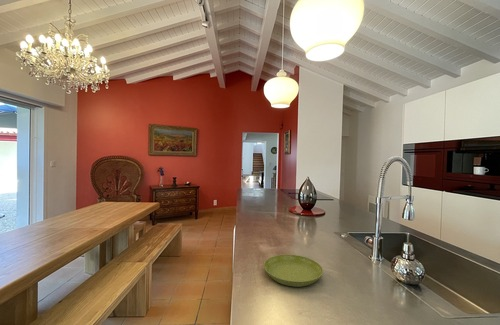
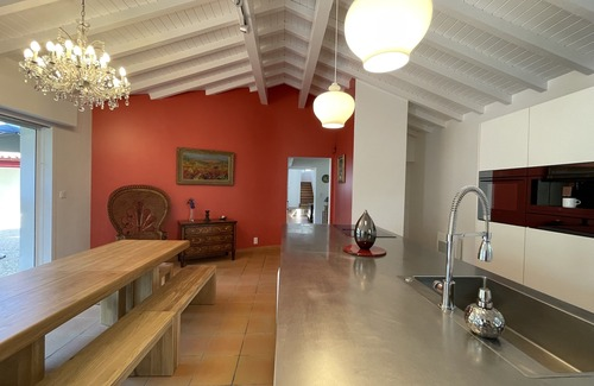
- saucer (292, 270)
